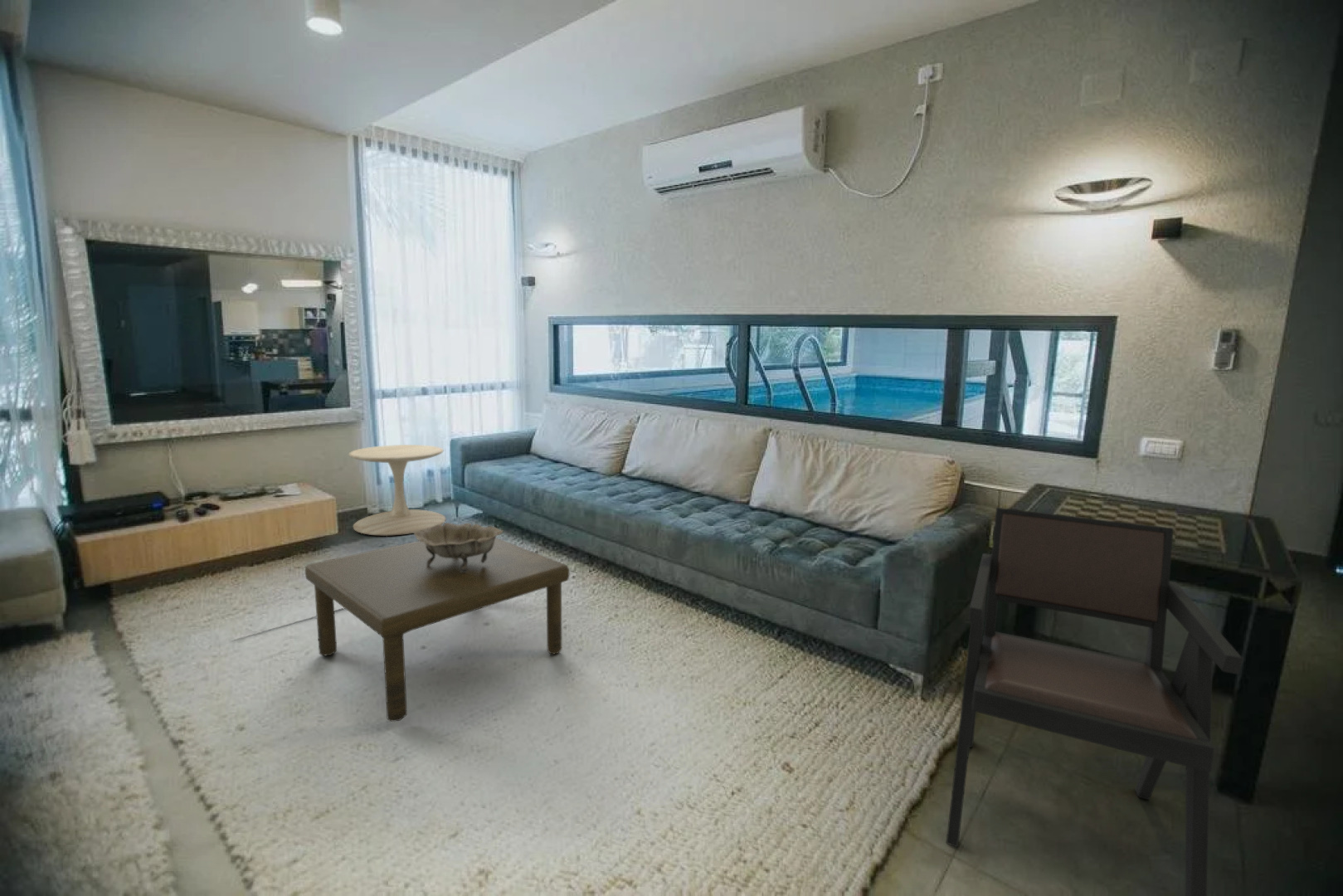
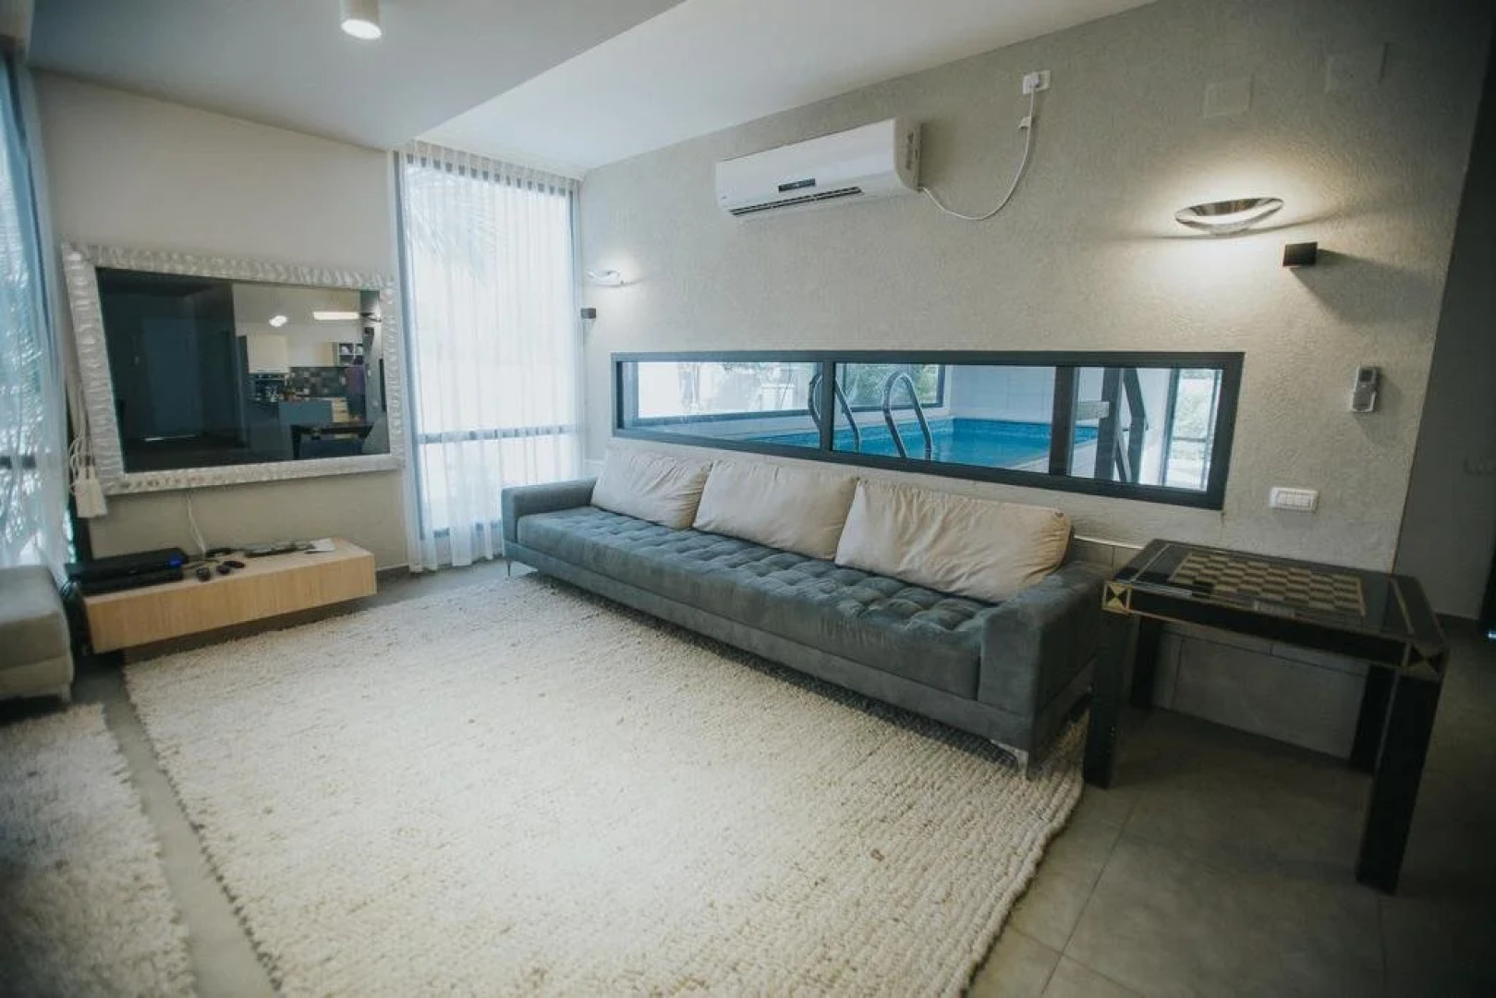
- armchair (1073, 680)
- coffee table (440, 610)
- side table (399, 487)
- decorative bowl (459, 545)
